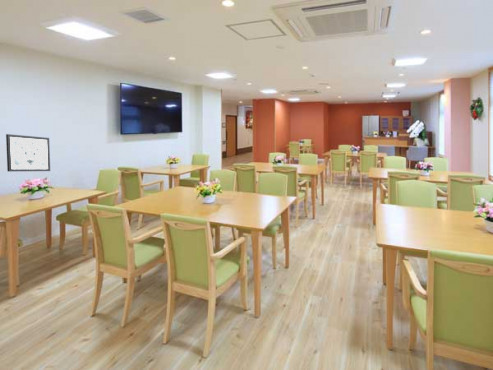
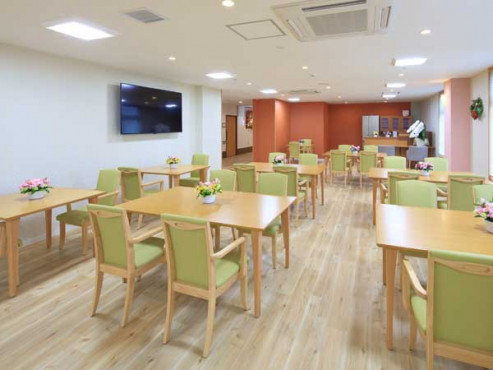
- wall art (29, 153)
